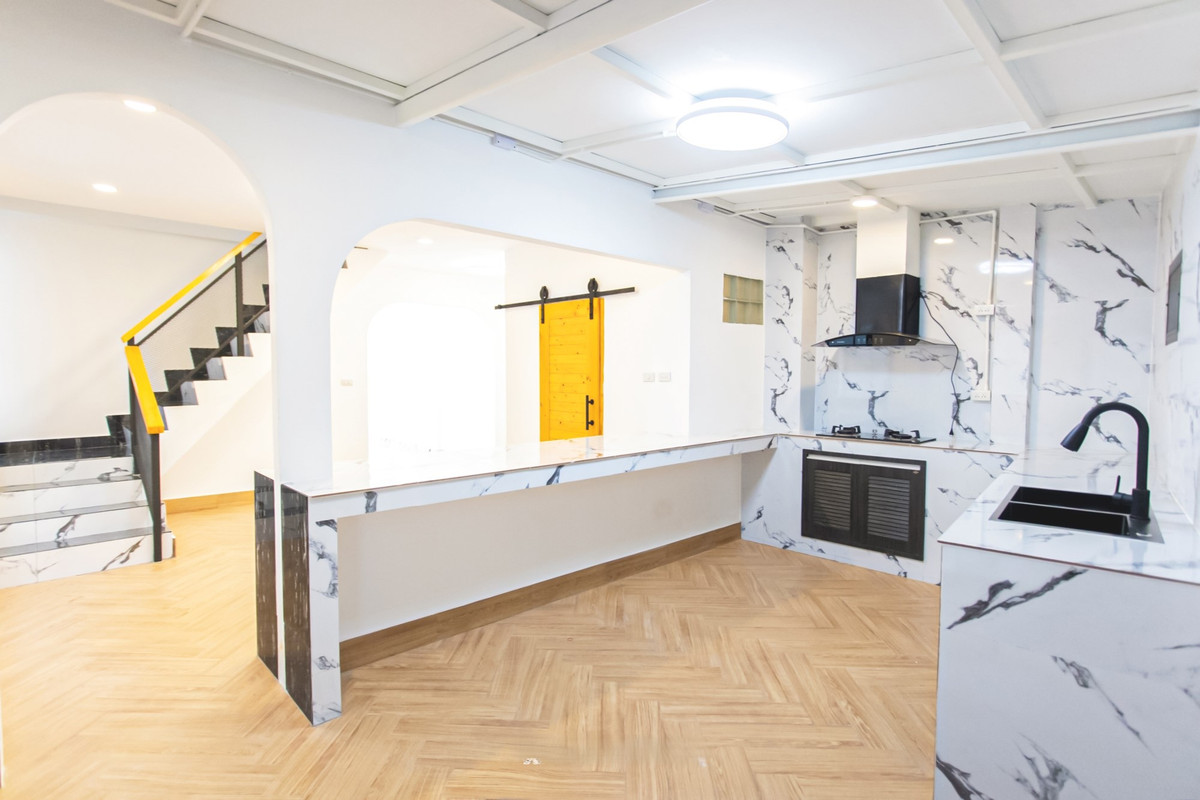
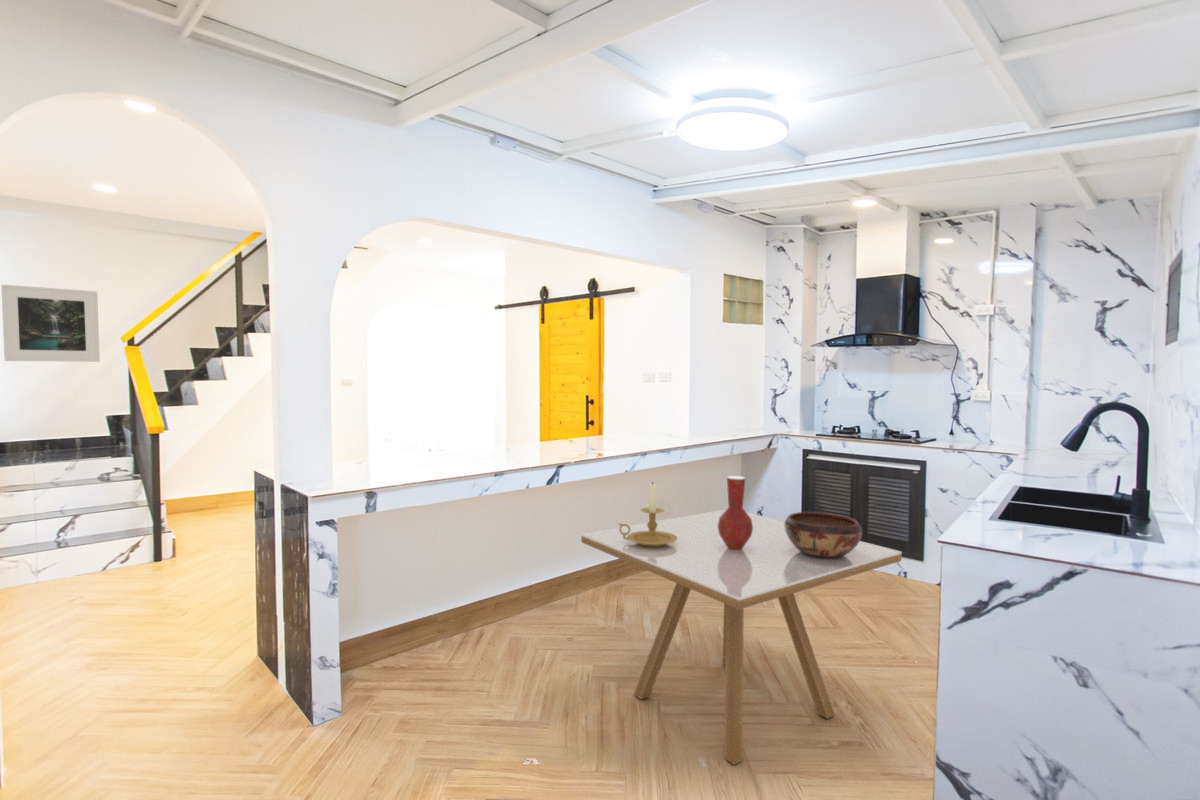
+ vase (735, 512)
+ dining table (732, 624)
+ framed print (52, 324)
+ candle holder (652, 512)
+ decorative bowl (822, 535)
